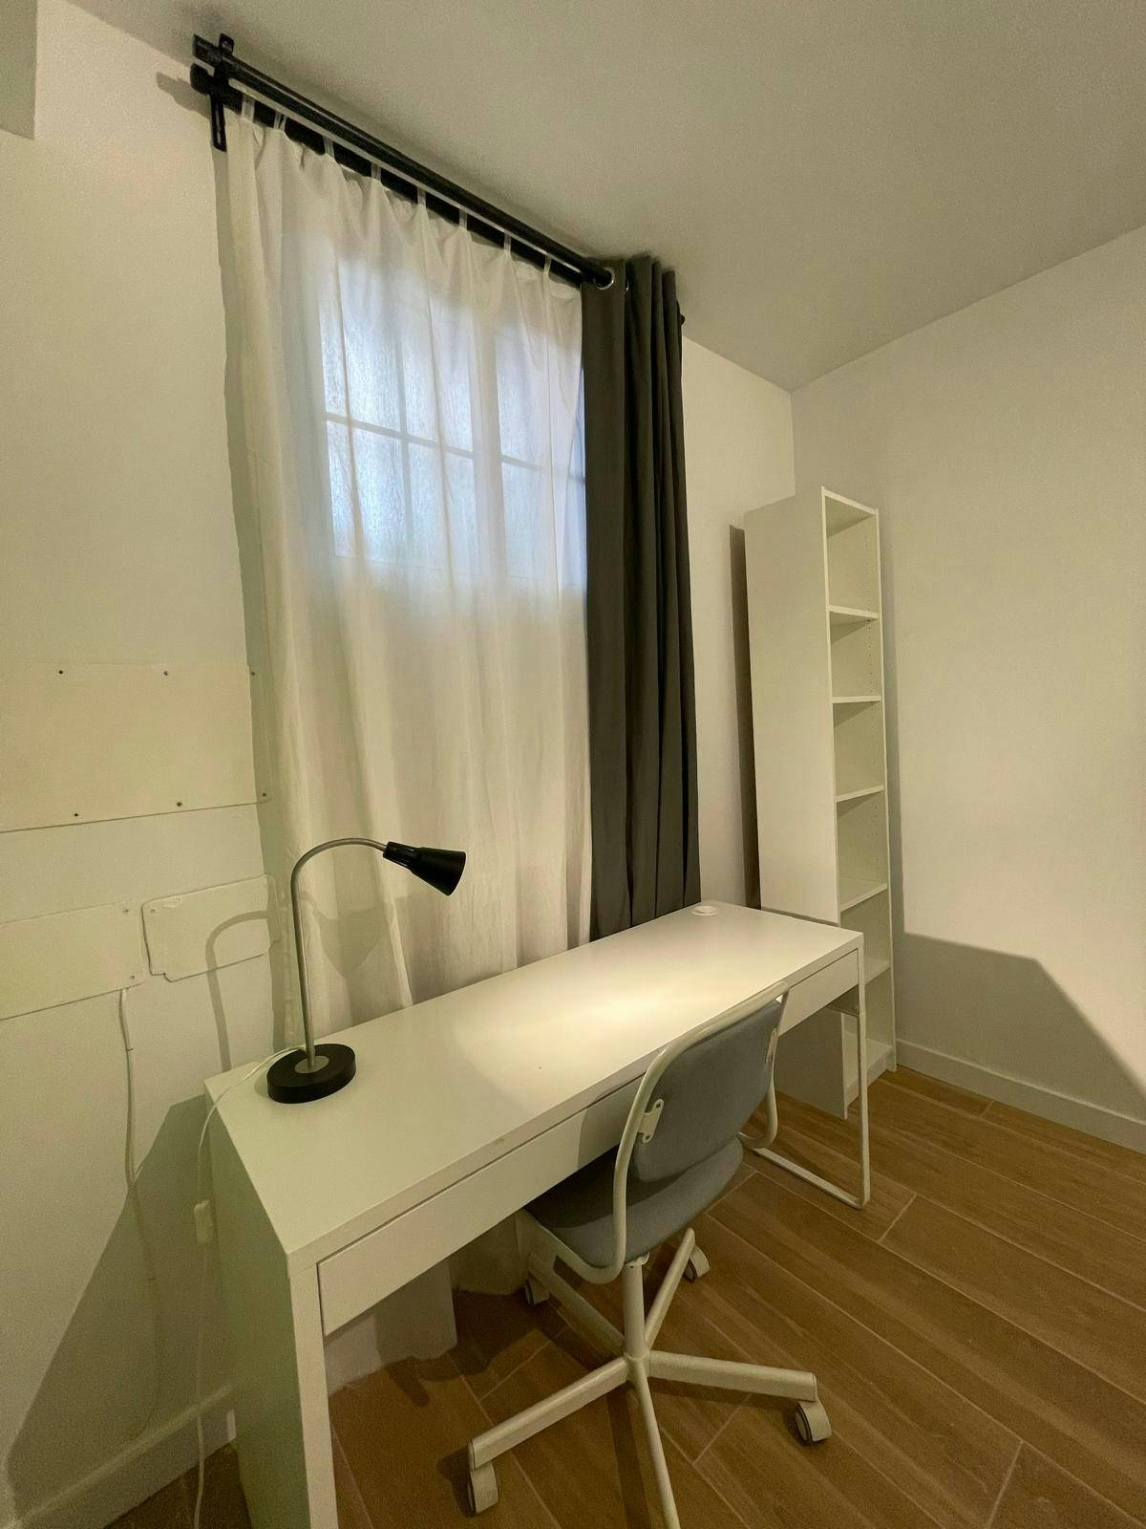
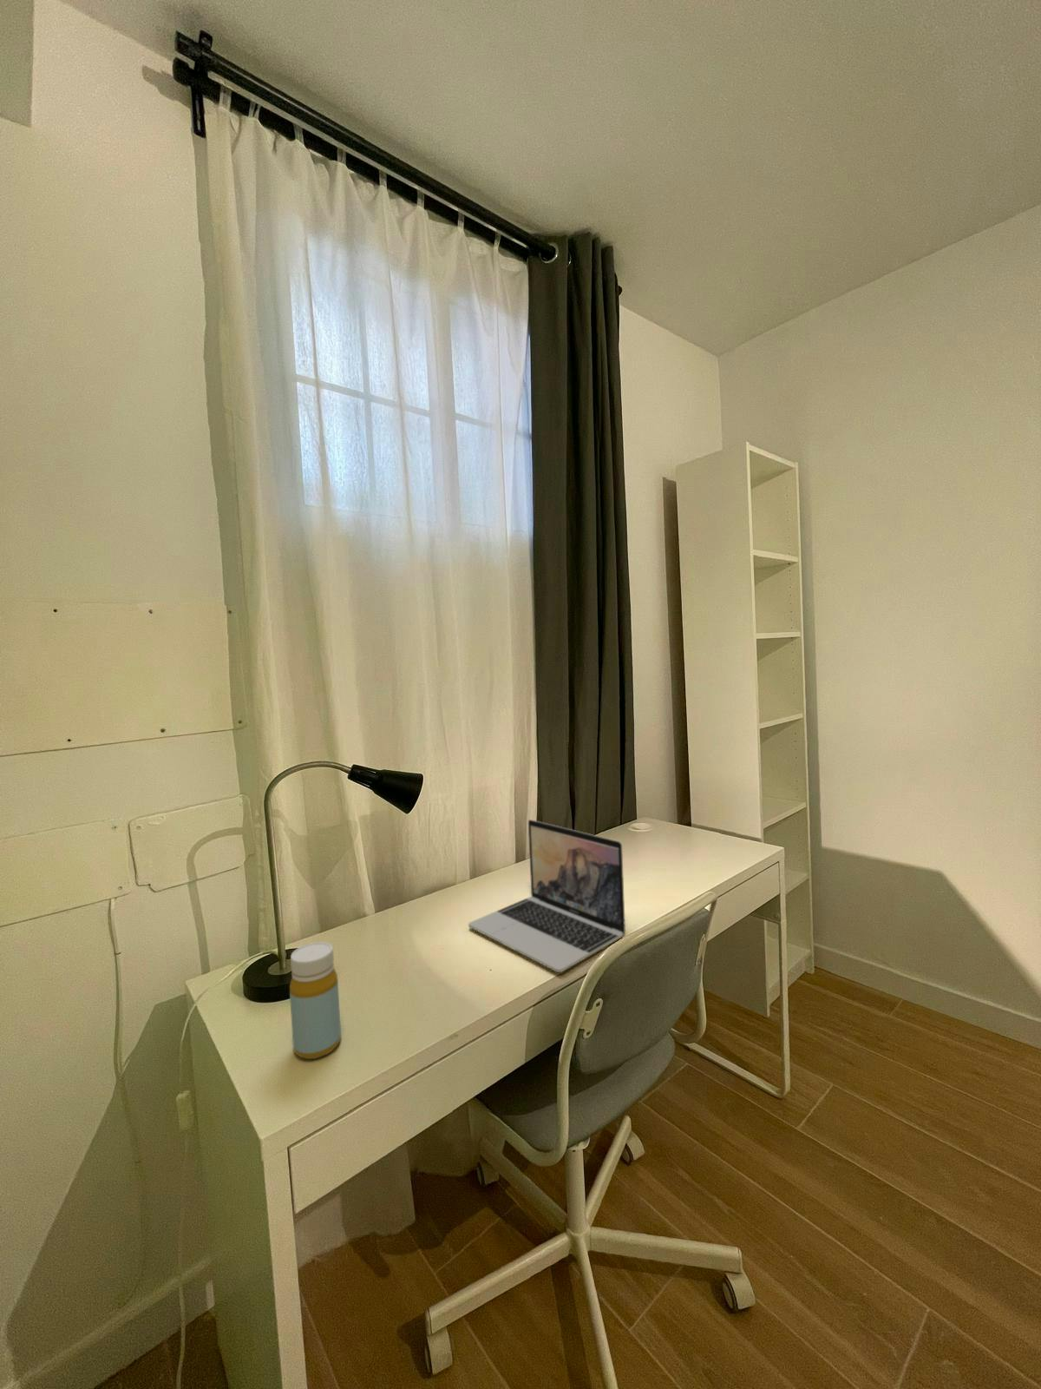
+ bottle (315, 999)
+ laptop (542, 886)
